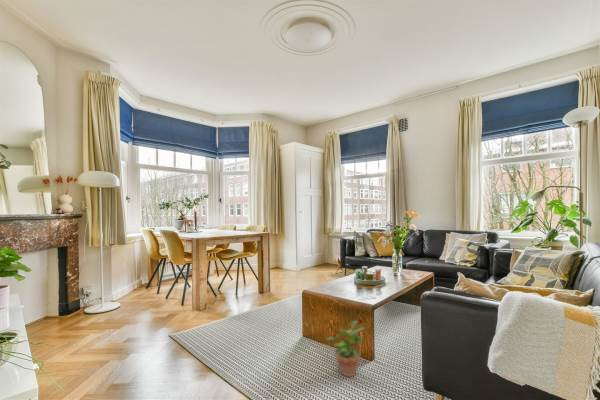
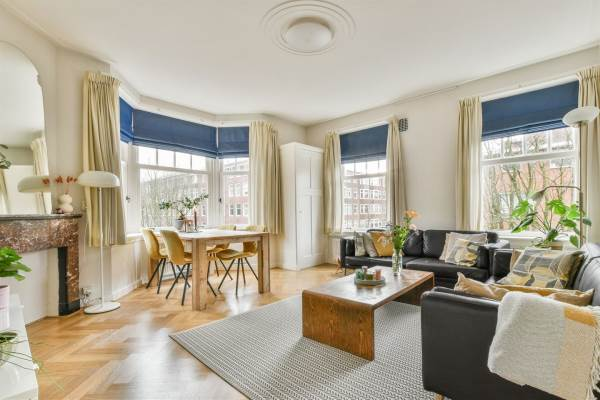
- potted plant (346, 346)
